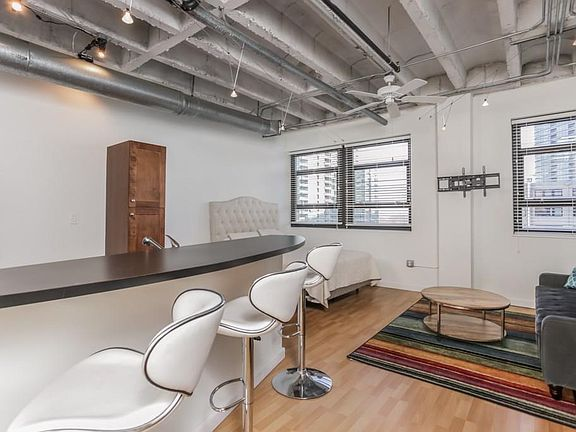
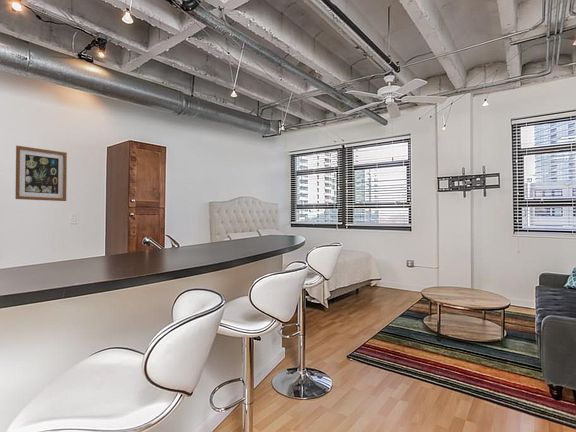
+ wall art (42, 174)
